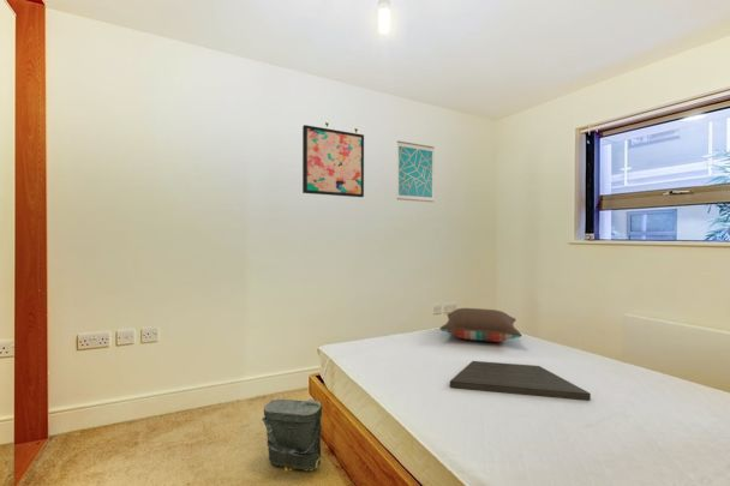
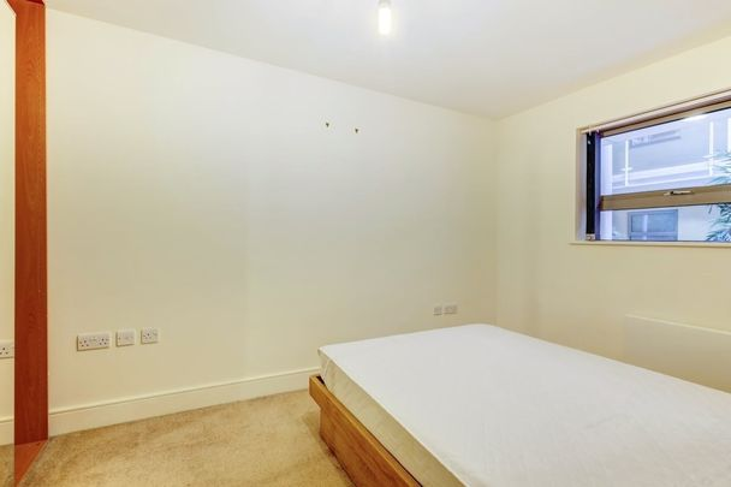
- tray (513, 382)
- pillow (479, 323)
- bag (293, 436)
- wall art (415, 172)
- wall art (334, 162)
